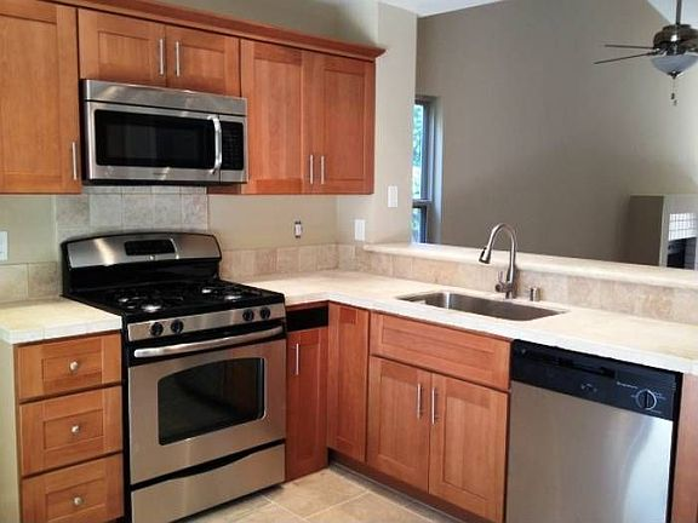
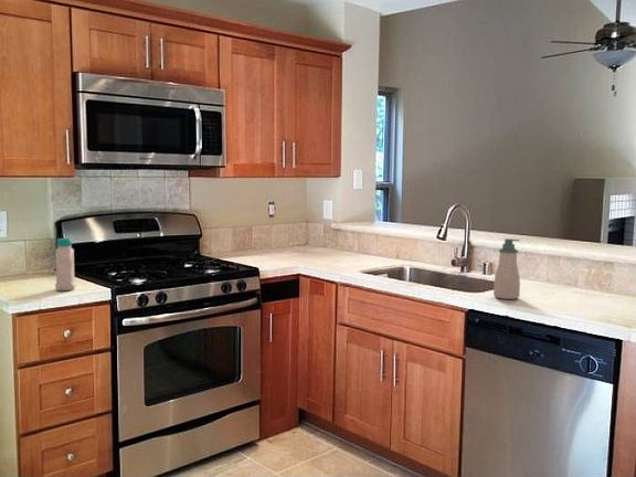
+ soap bottle (507, 268)
+ bottle (64, 264)
